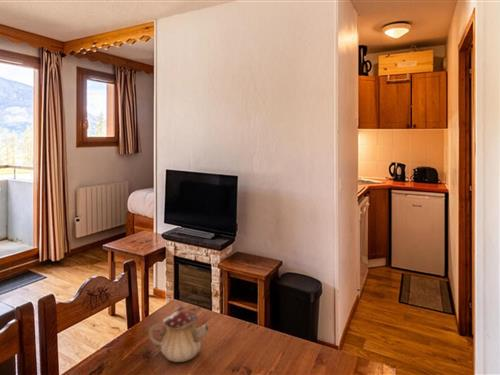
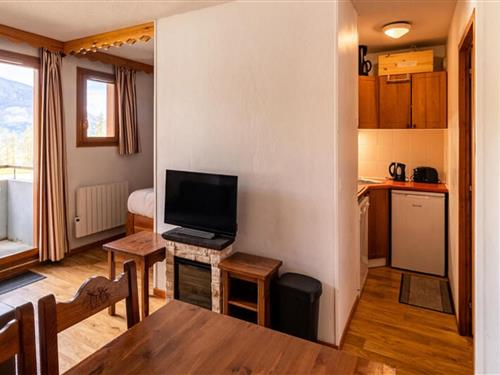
- teapot (178, 329)
